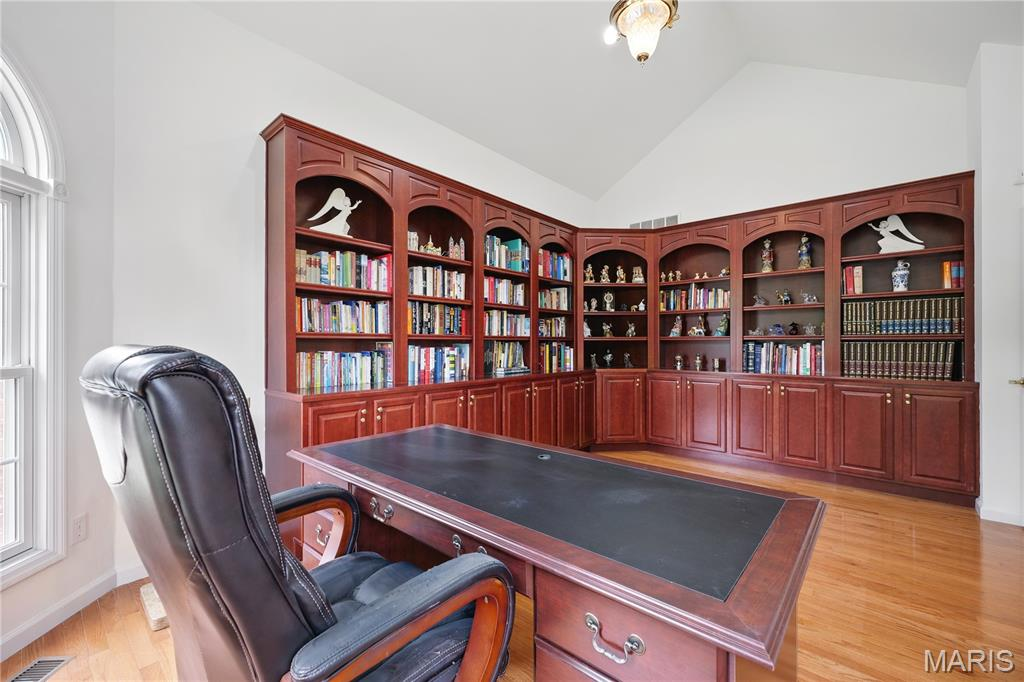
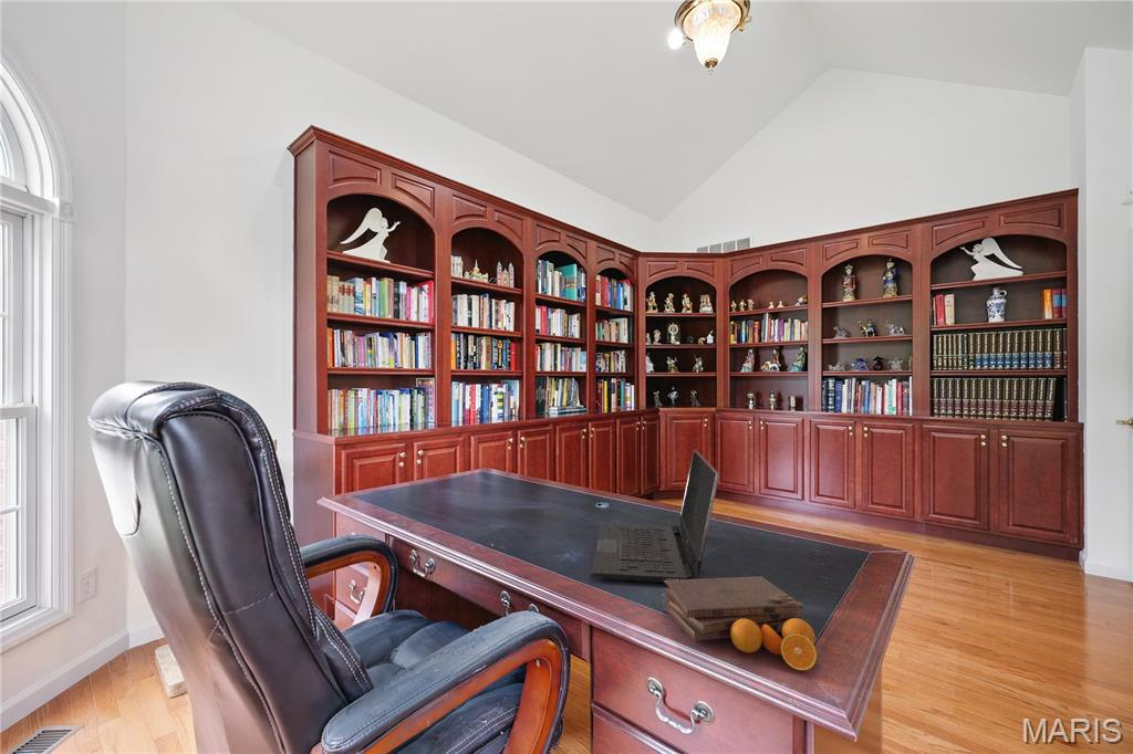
+ book (744, 615)
+ laptop computer (645, 525)
